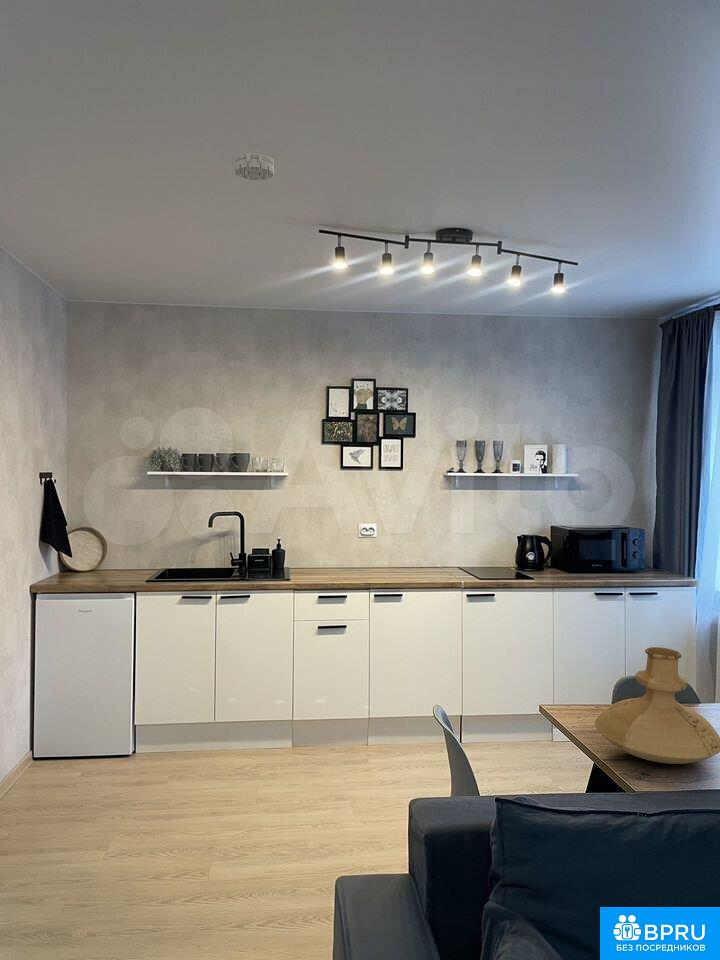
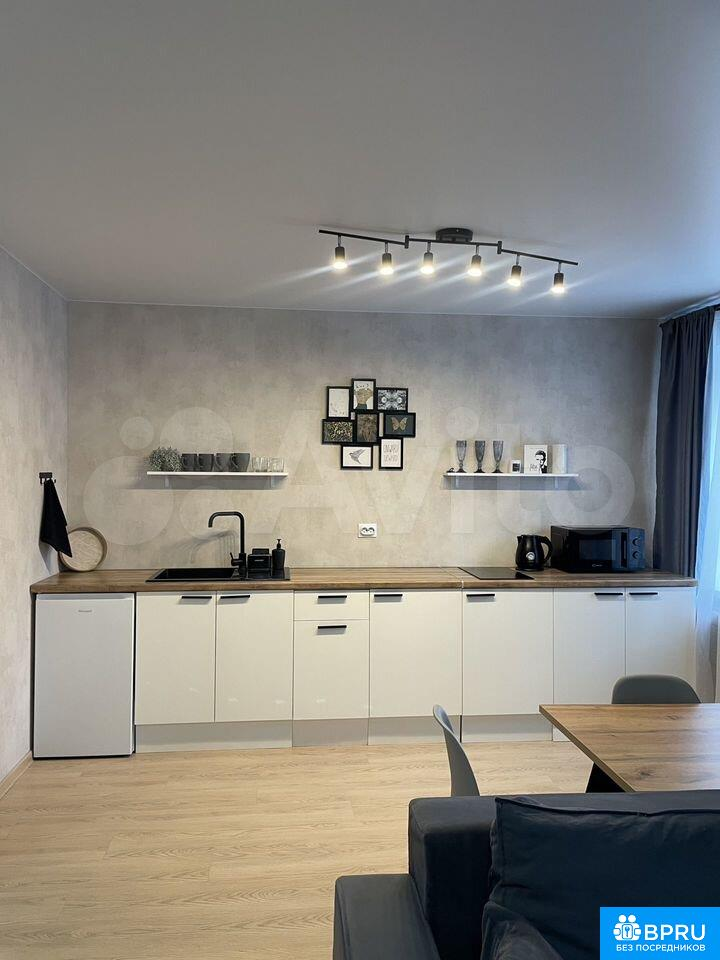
- smoke detector (254, 166)
- vase (658, 703)
